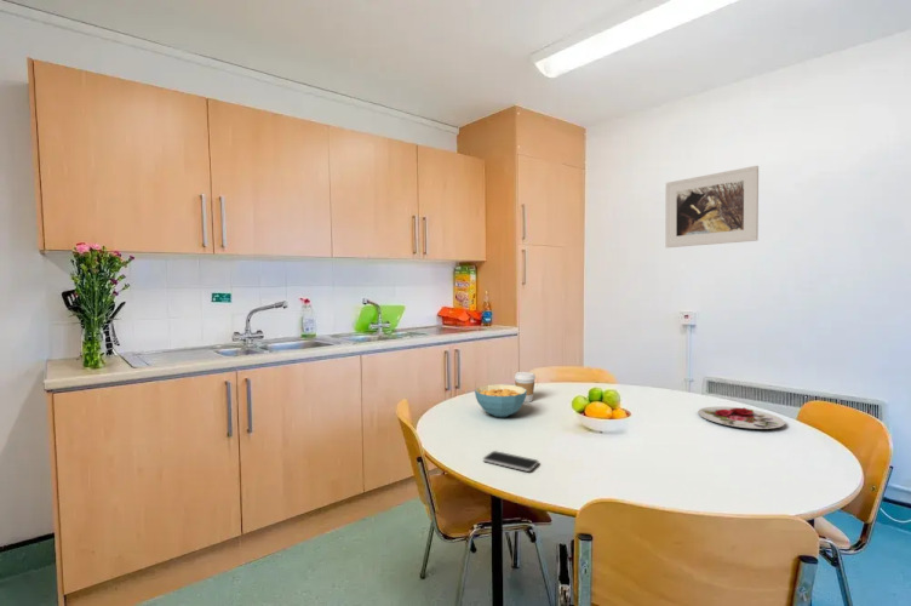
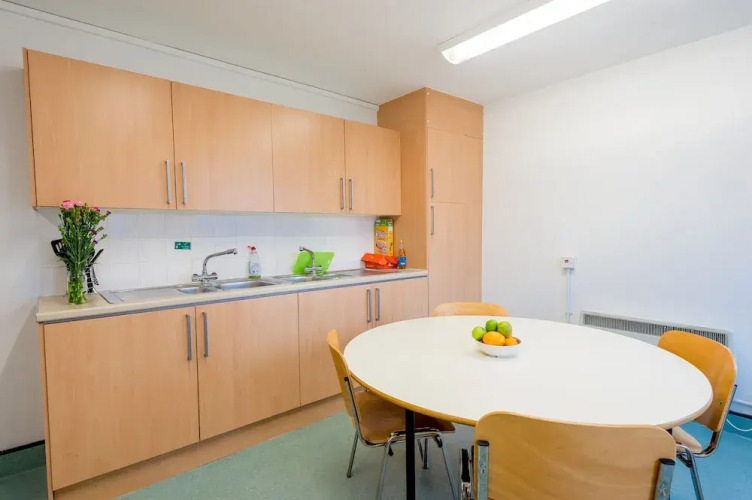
- cereal bowl (500, 402)
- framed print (707, 210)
- coffee cup (525, 387)
- smartphone (510, 461)
- plate (739, 416)
